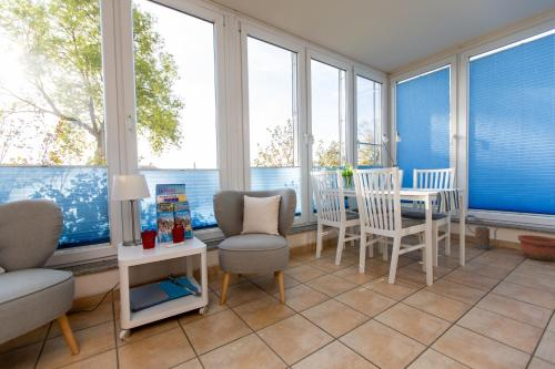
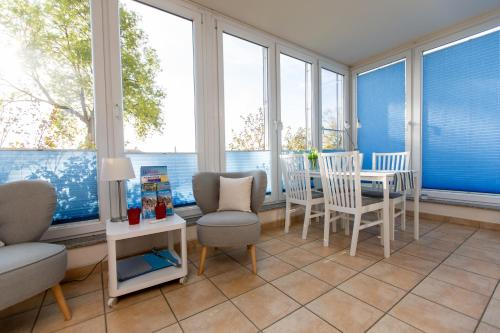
- pot (538, 247)
- watering can (482, 233)
